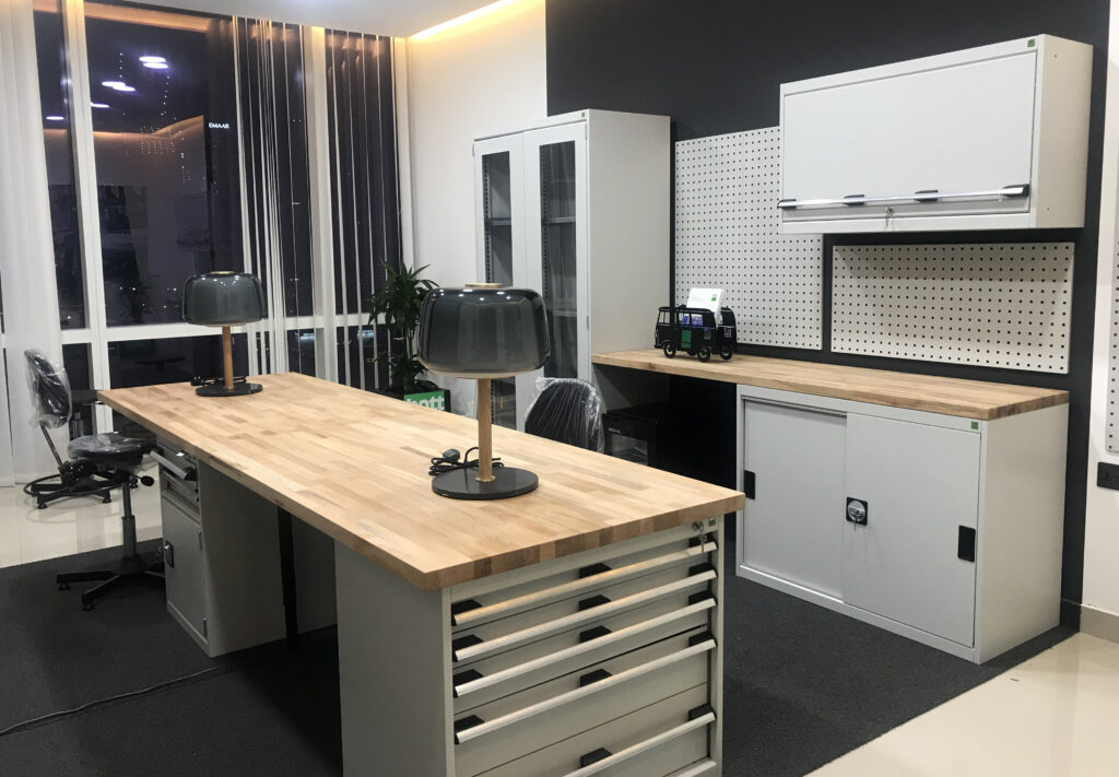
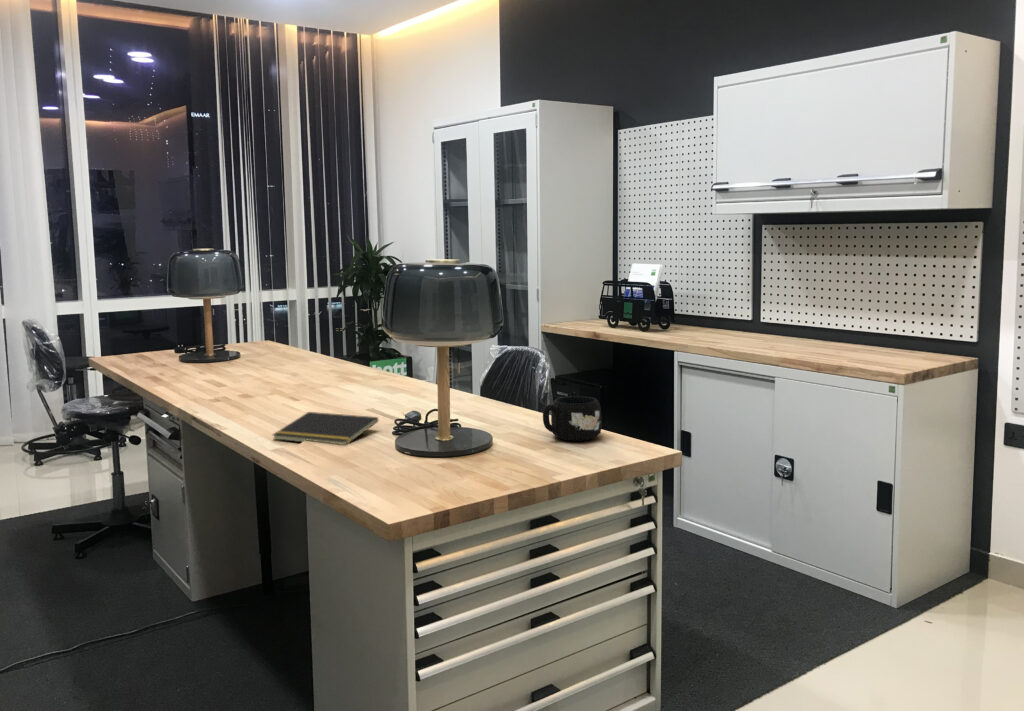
+ notepad (326, 428)
+ mug (570, 419)
